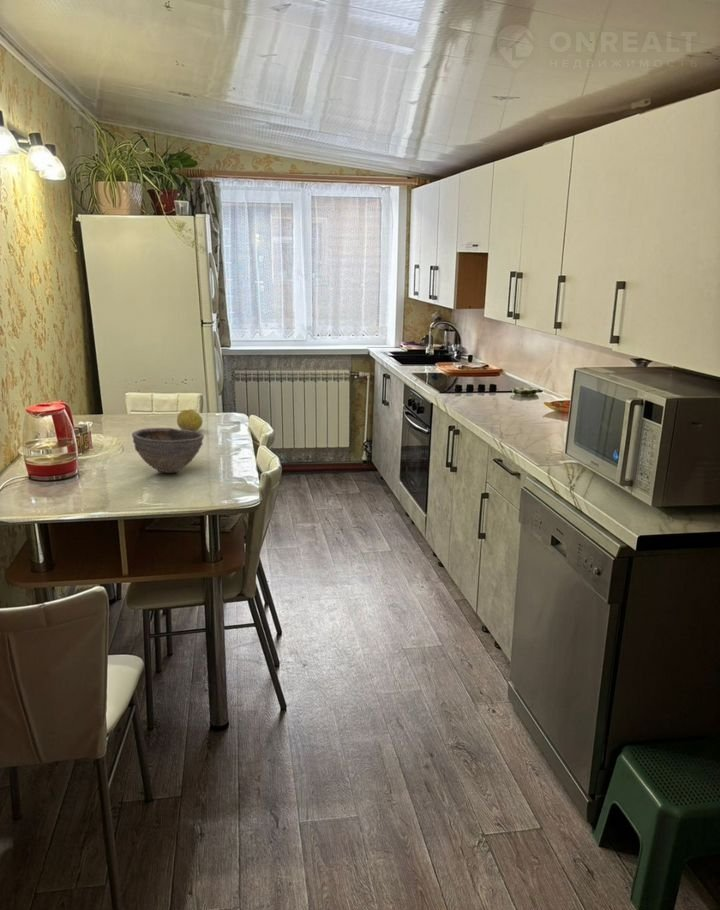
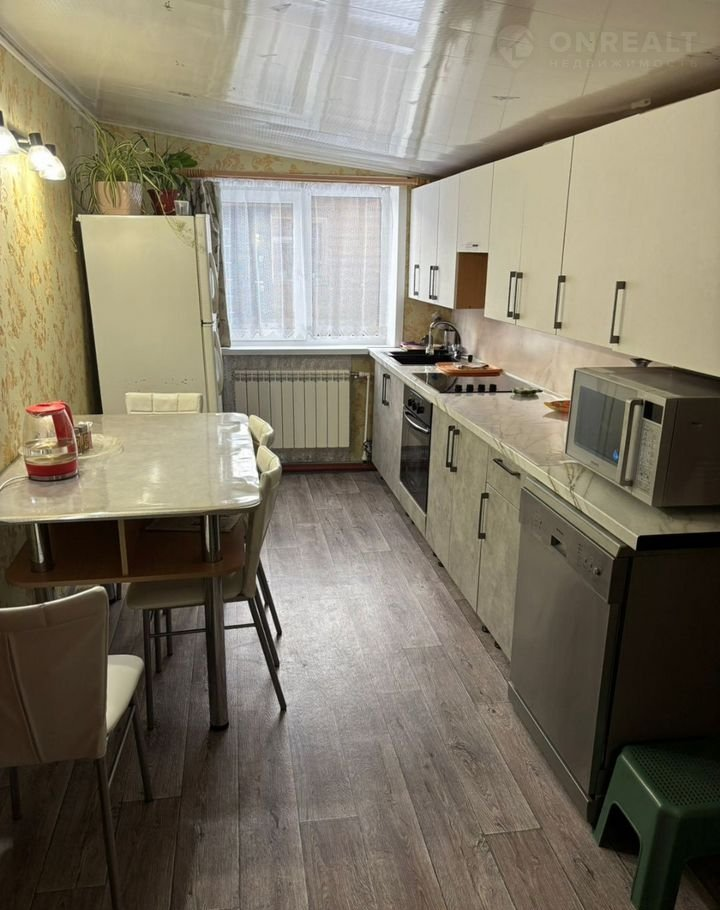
- fruit (189, 421)
- bowl (169, 451)
